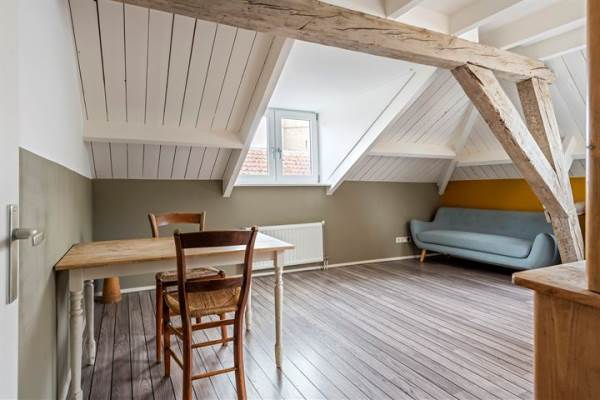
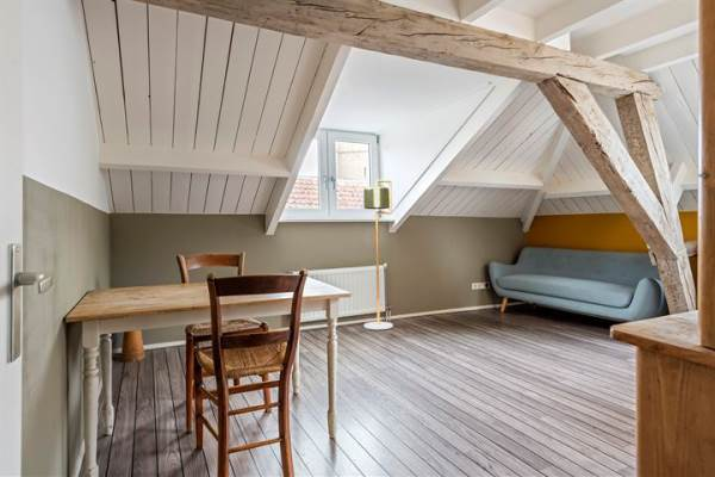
+ floor lamp (378, 252)
